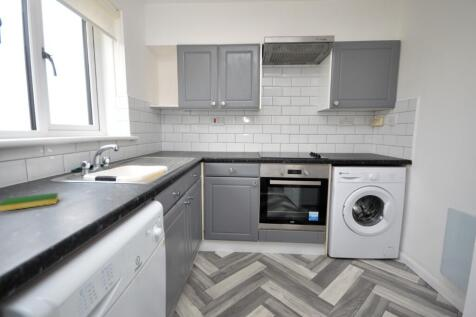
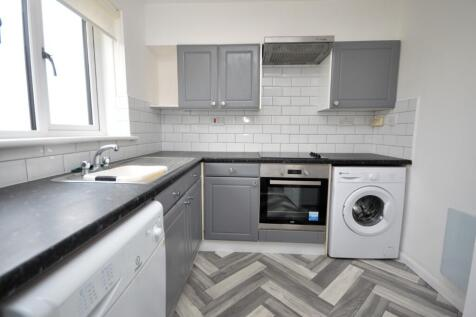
- dish sponge (31, 201)
